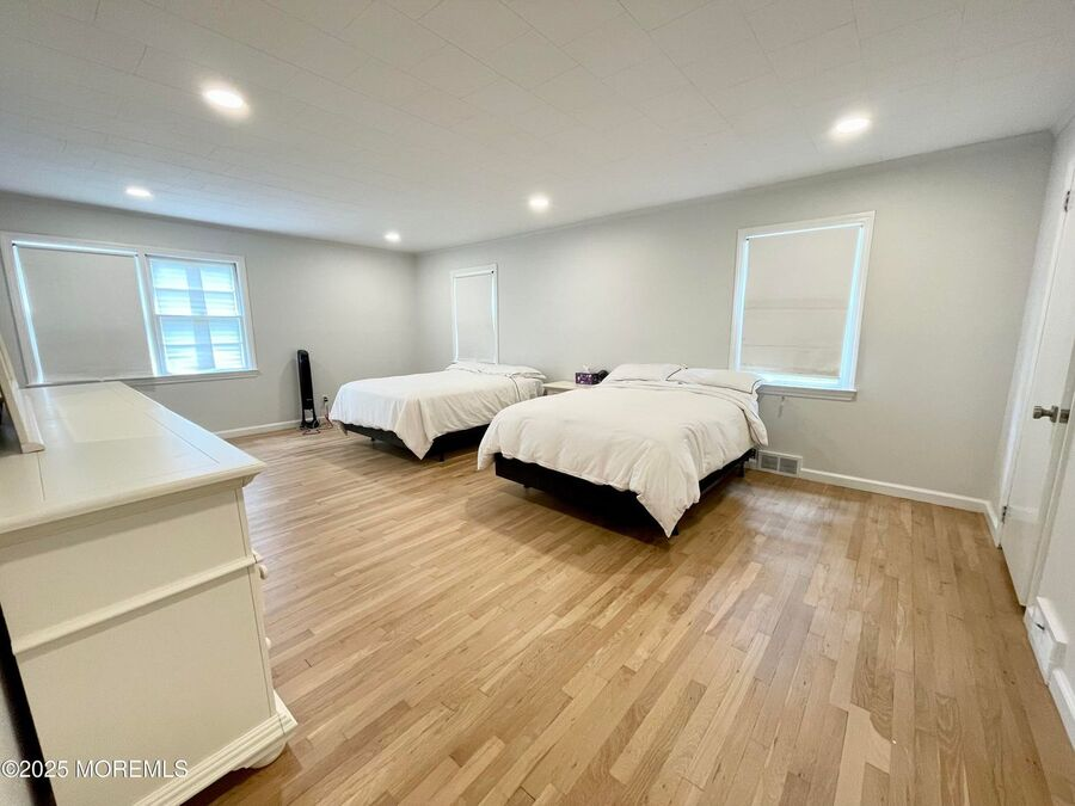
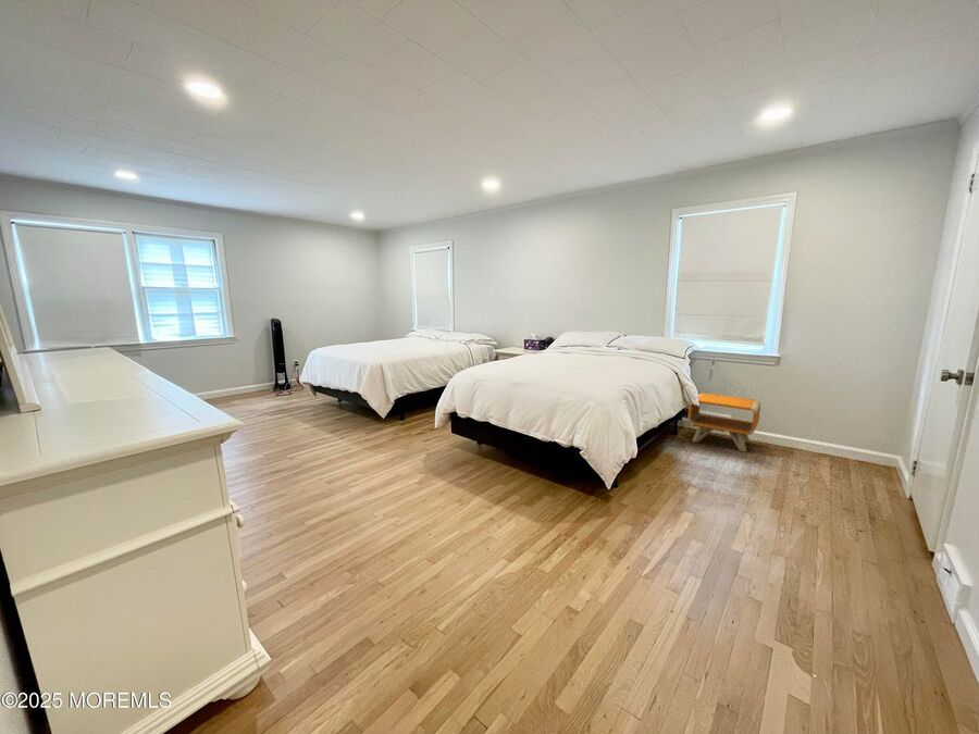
+ nightstand (722, 421)
